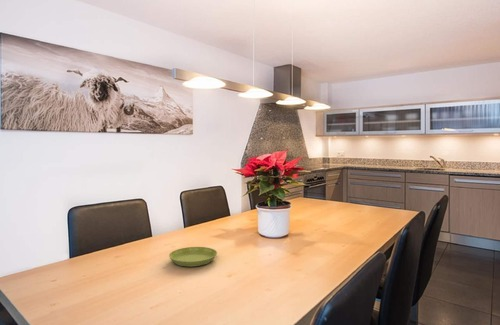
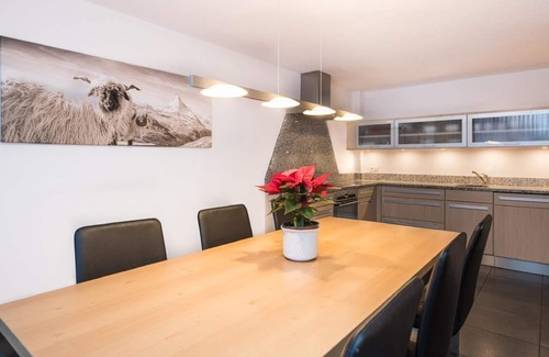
- saucer (193, 256)
